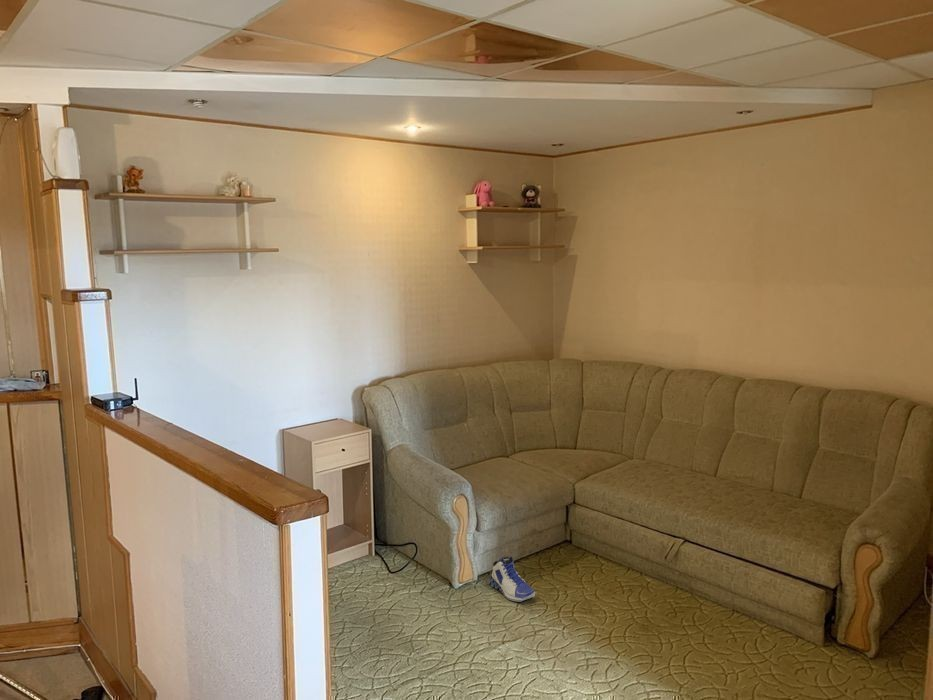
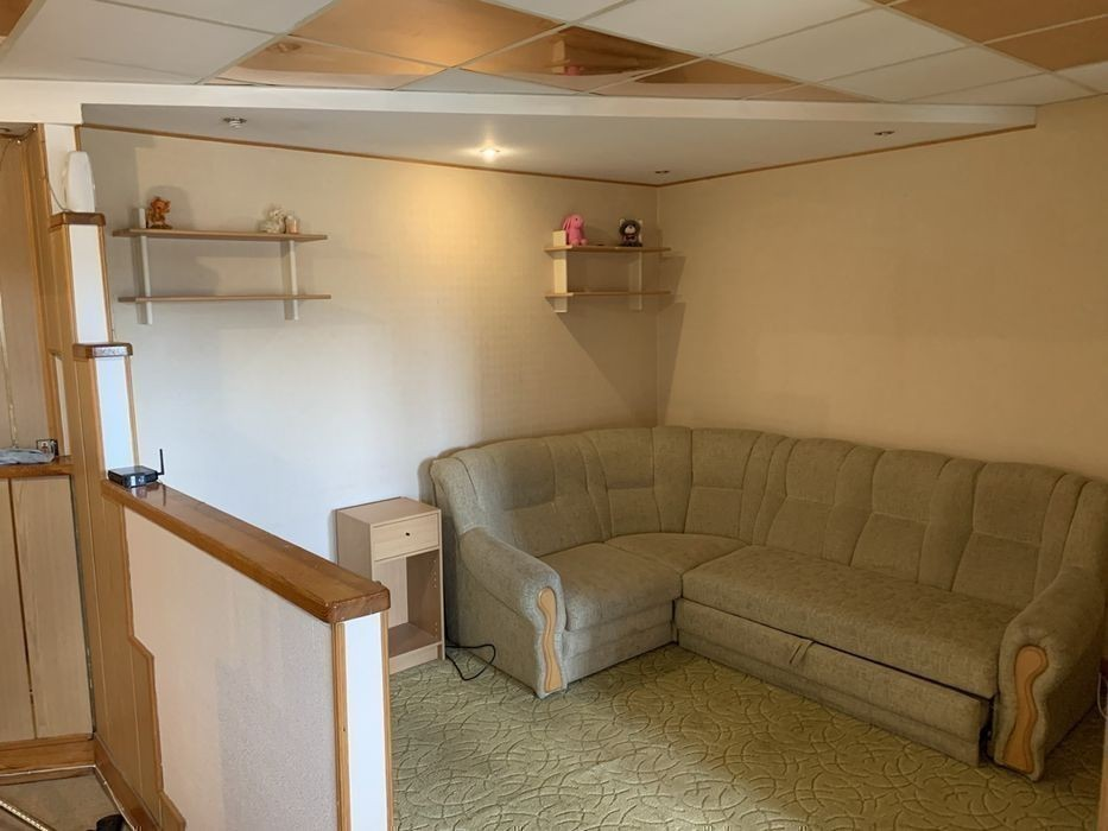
- sneaker (509, 576)
